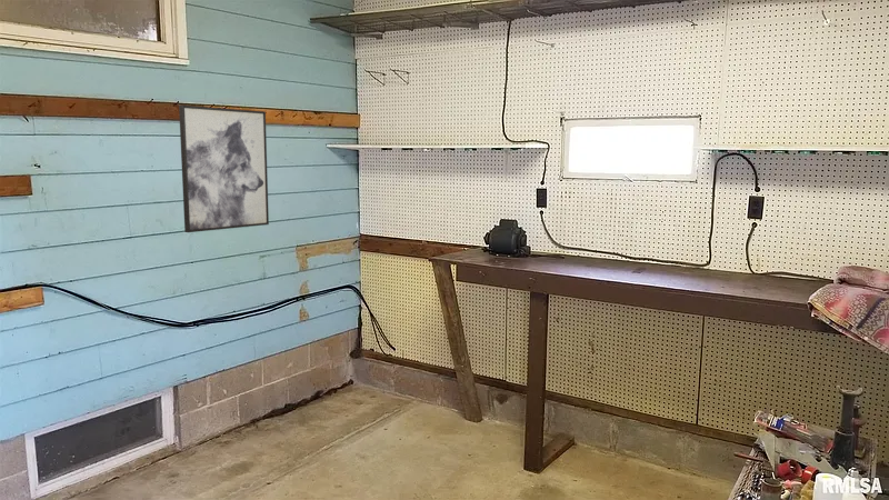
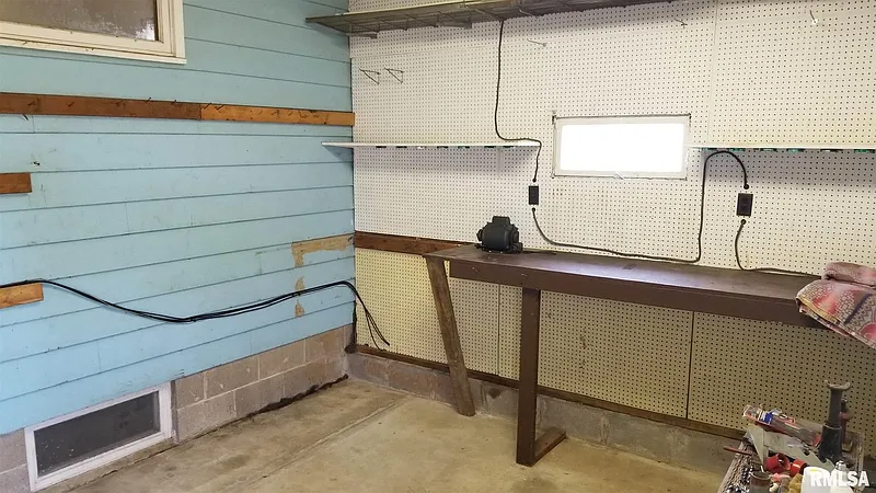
- wall art (227, 169)
